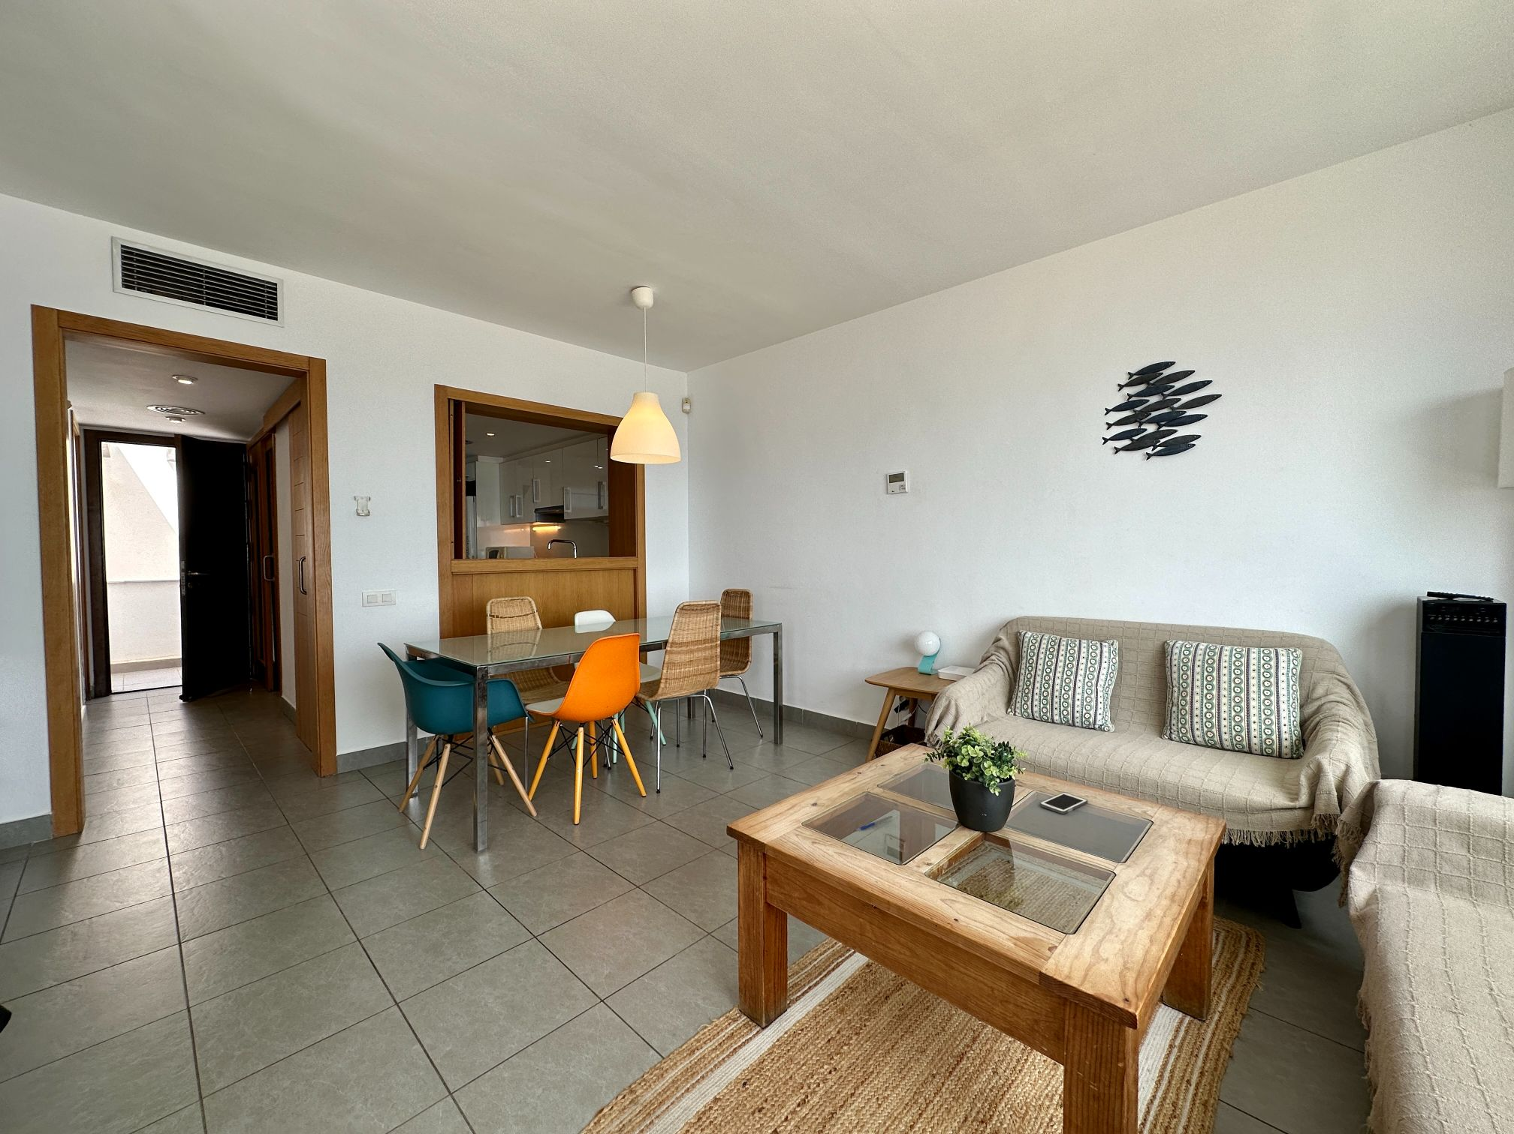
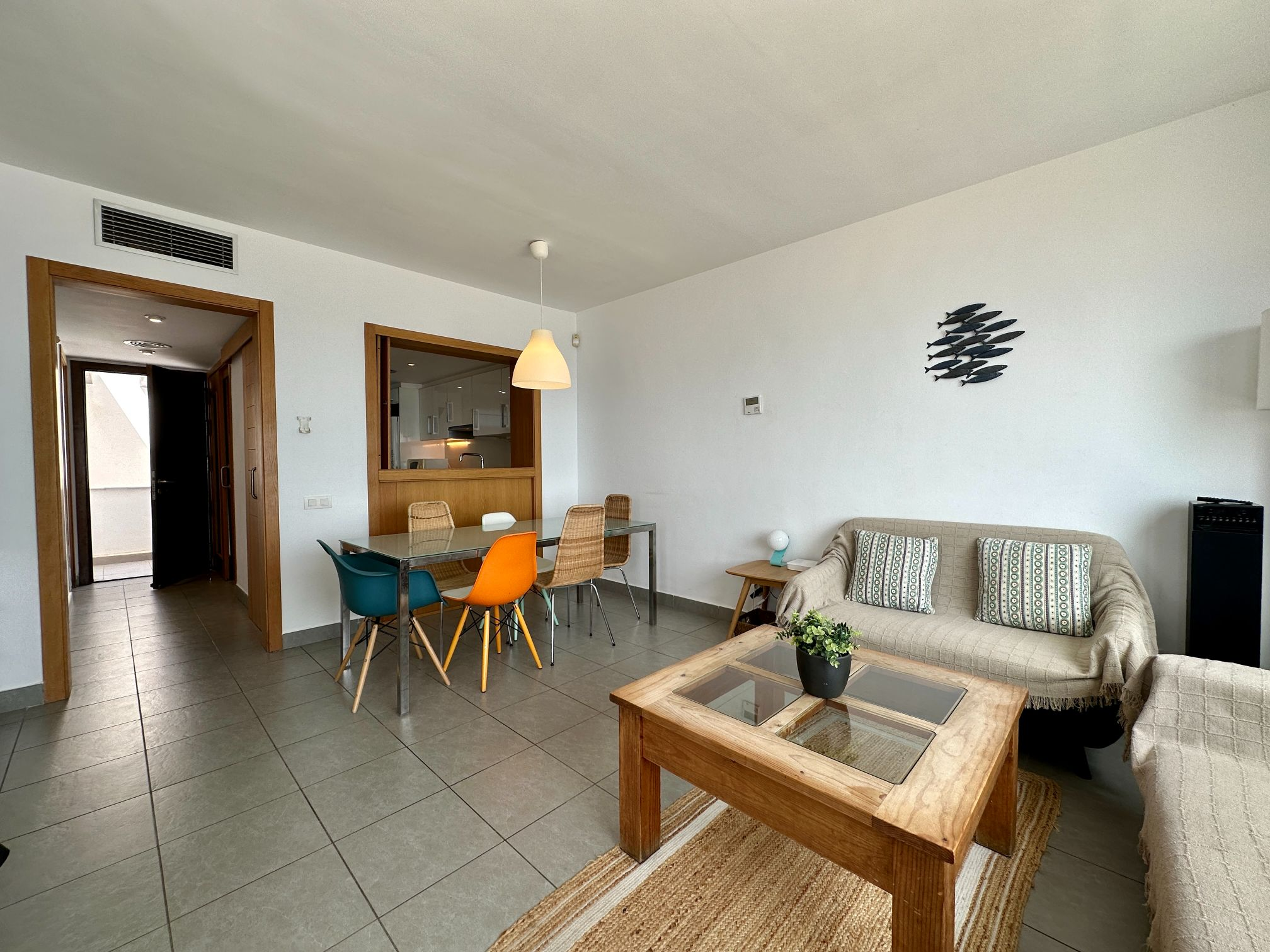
- cell phone (1063, 803)
- pen (874, 823)
